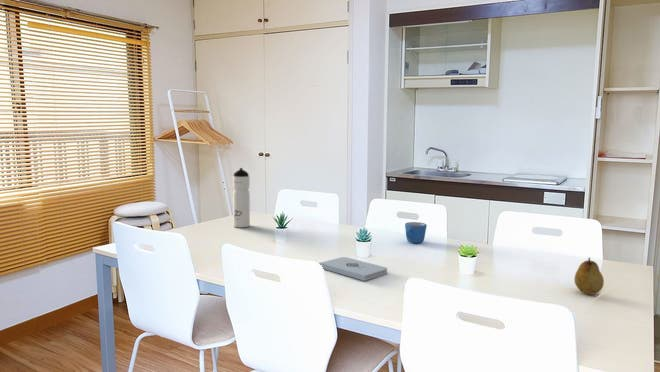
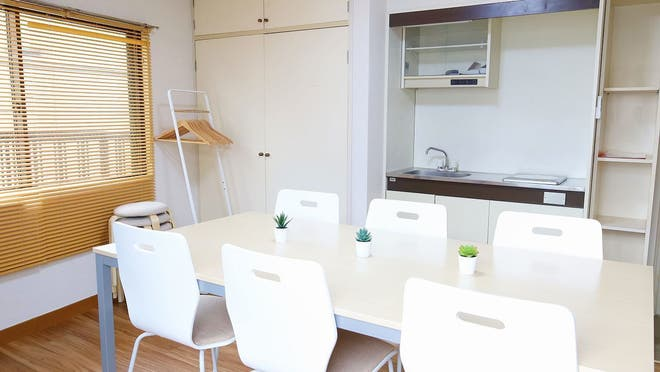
- water bottle (241, 197)
- fruit (588, 274)
- mug (413, 233)
- notepad (353, 267)
